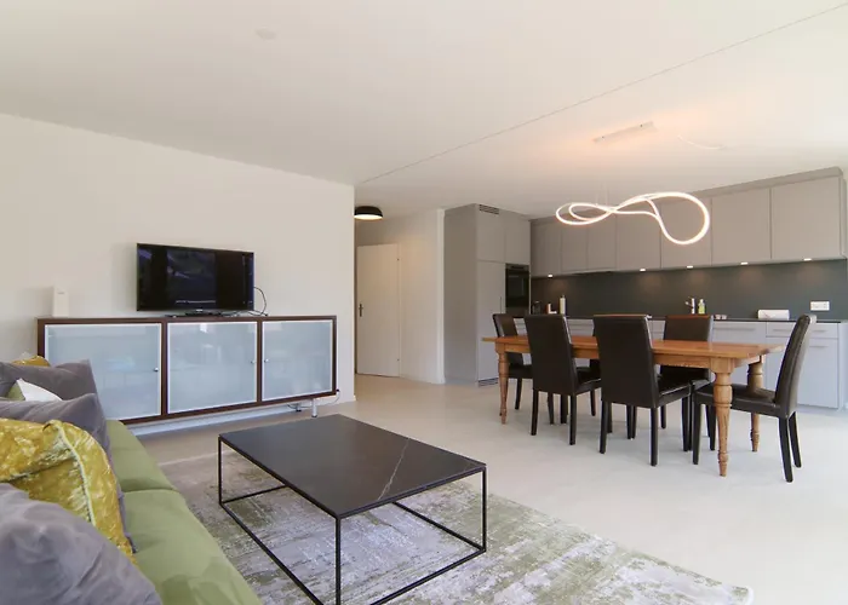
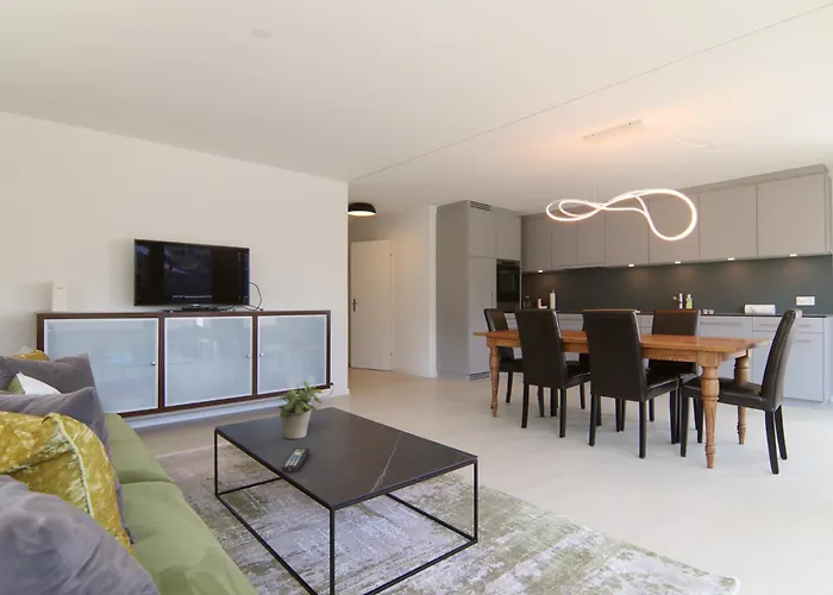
+ remote control (296, 458)
+ potted plant (301, 411)
